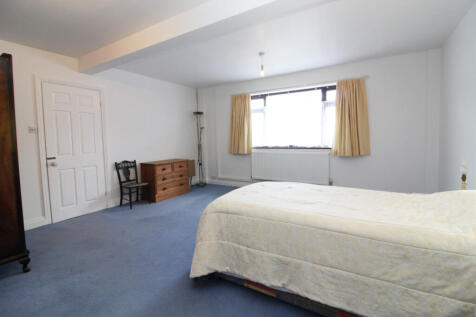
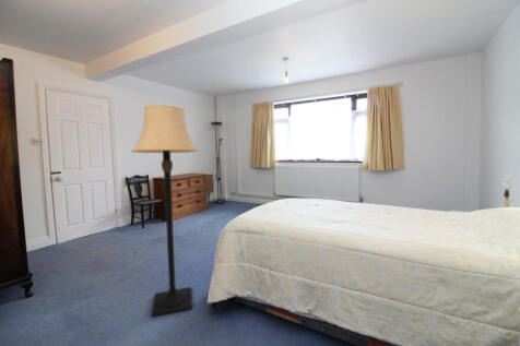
+ lamp (168, 207)
